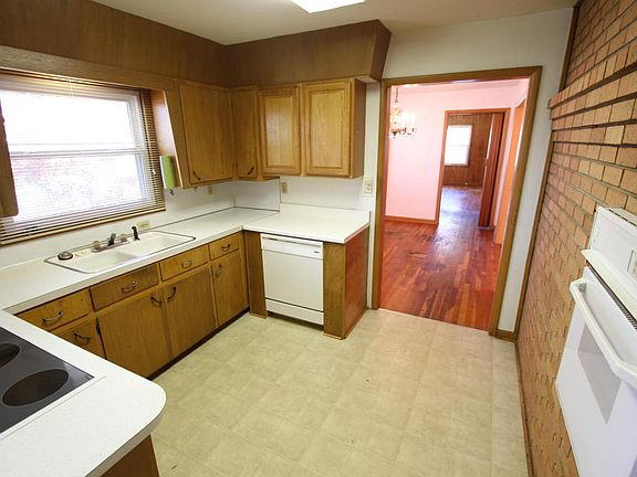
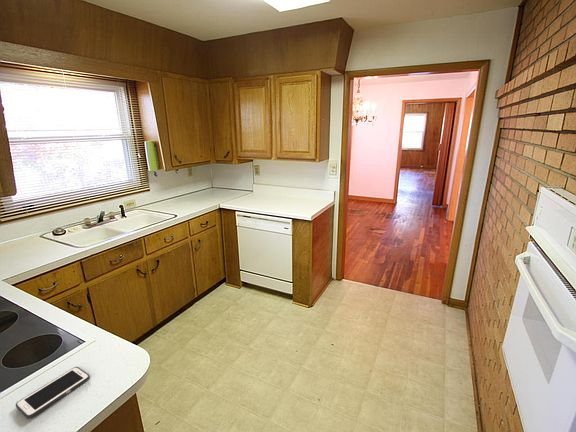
+ cell phone (54, 390)
